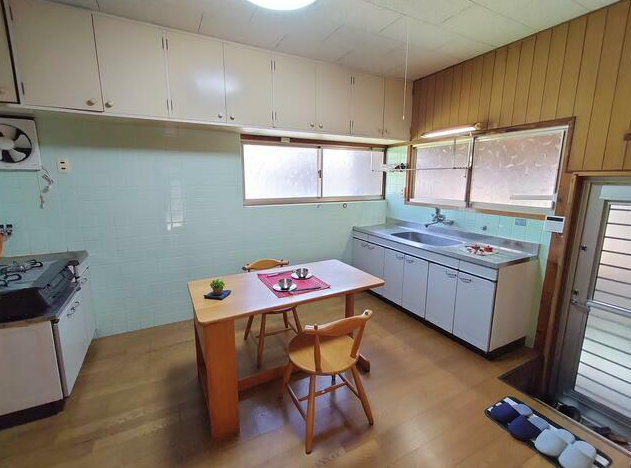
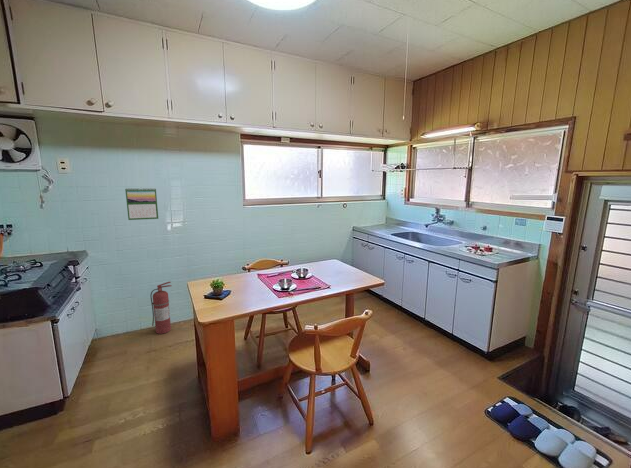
+ fire extinguisher (161, 307)
+ calendar (142, 203)
